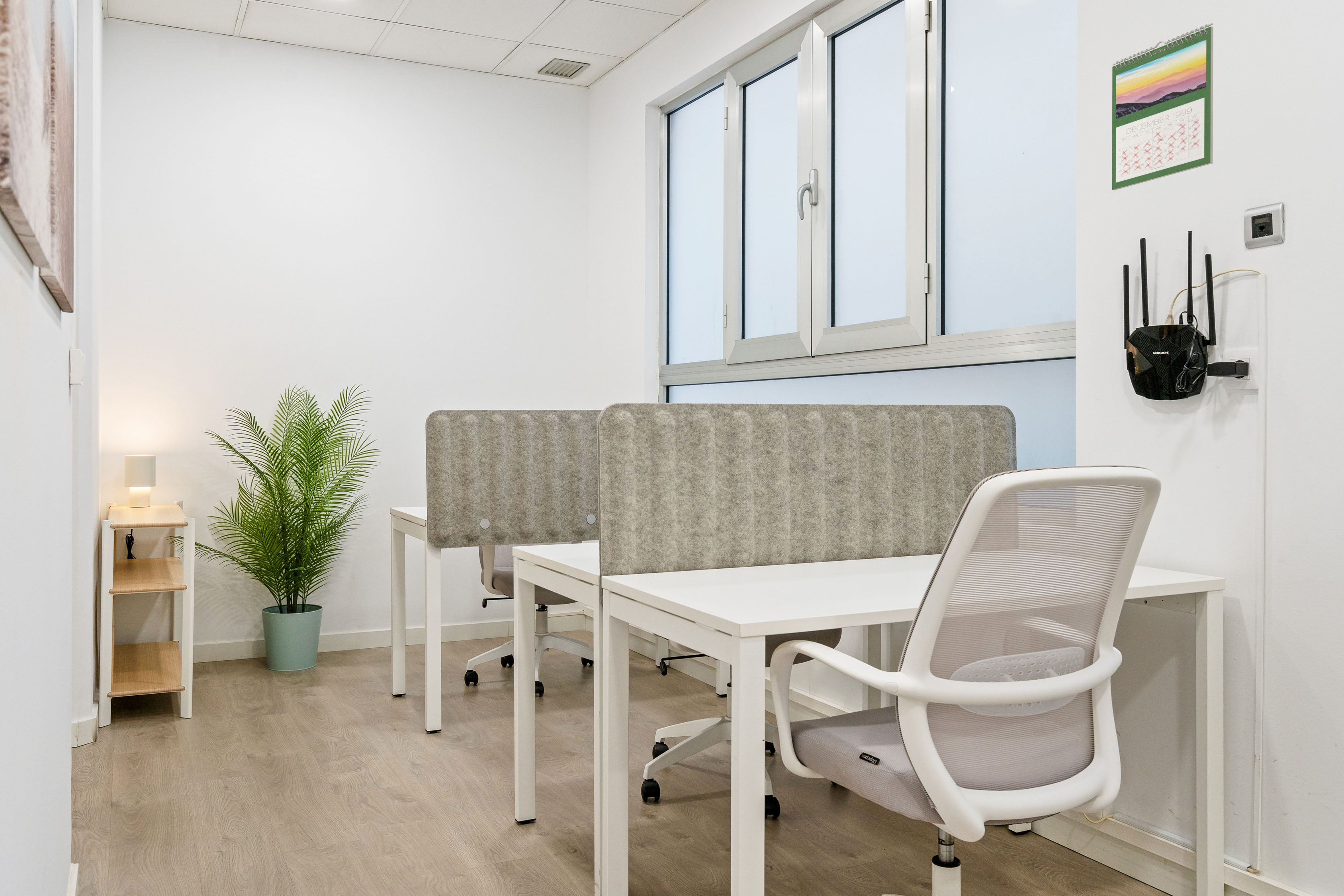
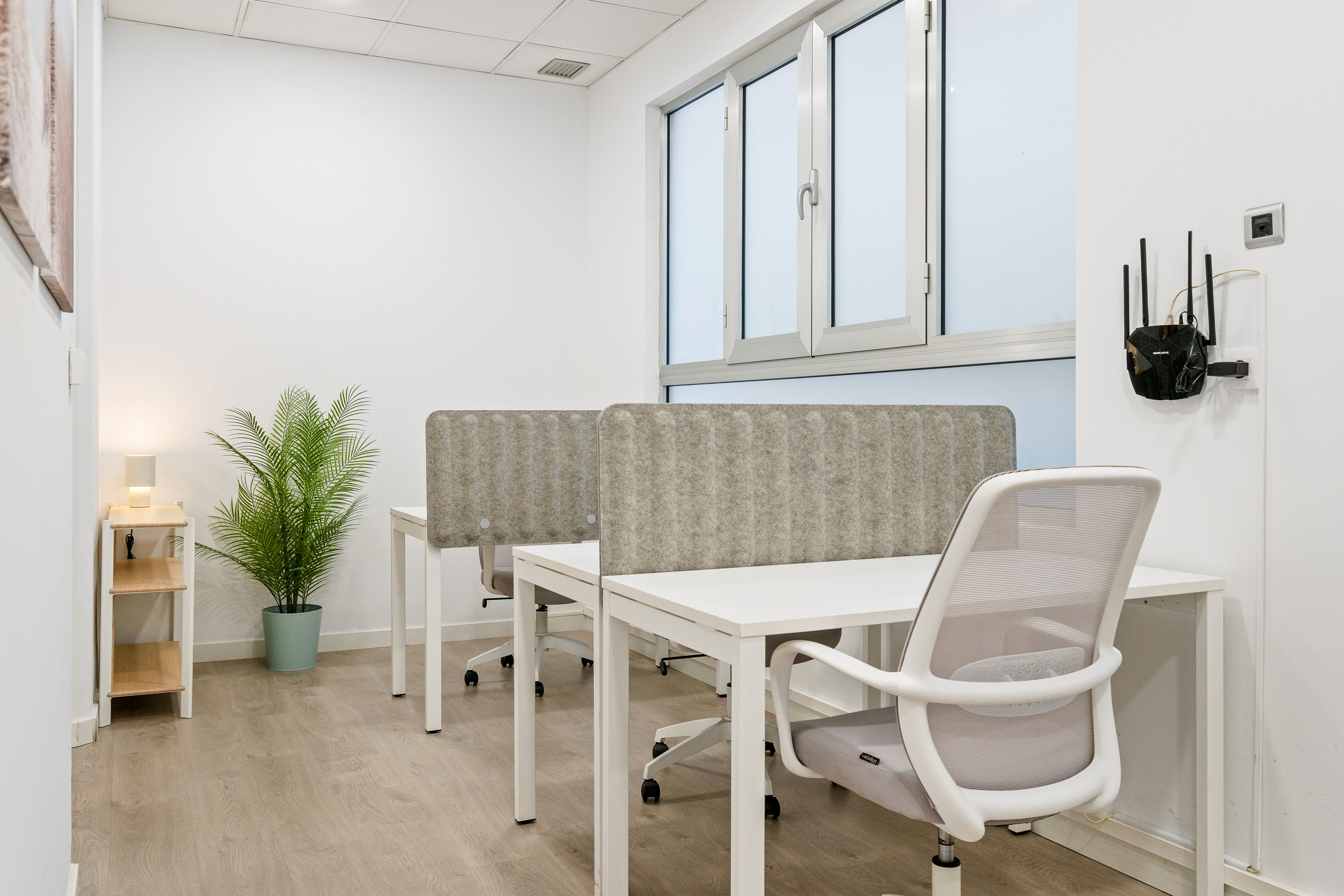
- calendar (1160, 109)
